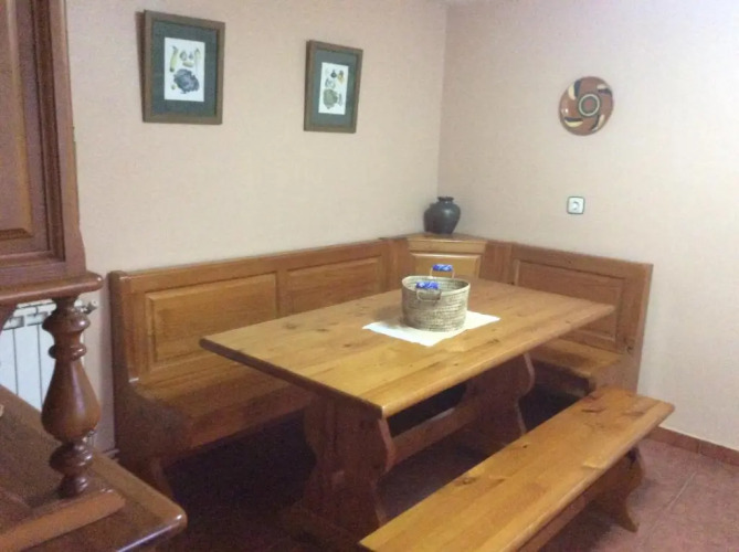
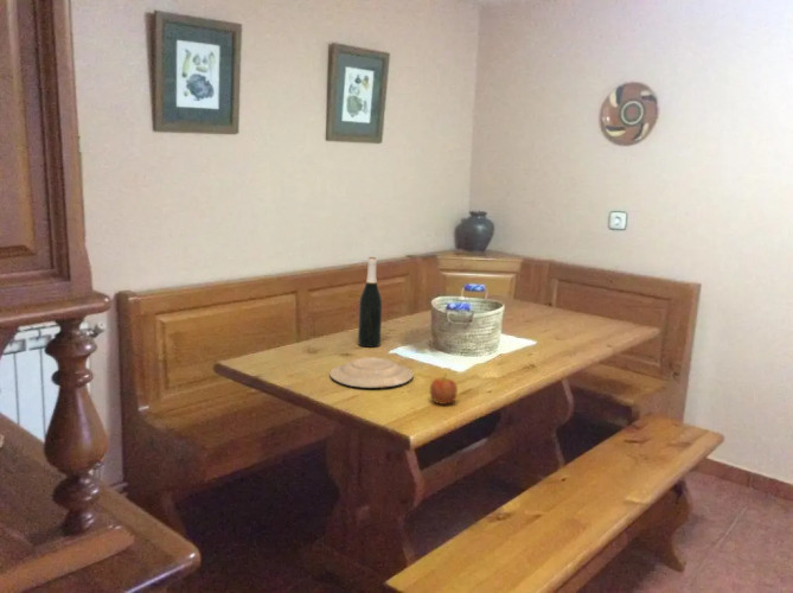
+ plate (371, 368)
+ apple (443, 388)
+ wine bottle (370, 301)
